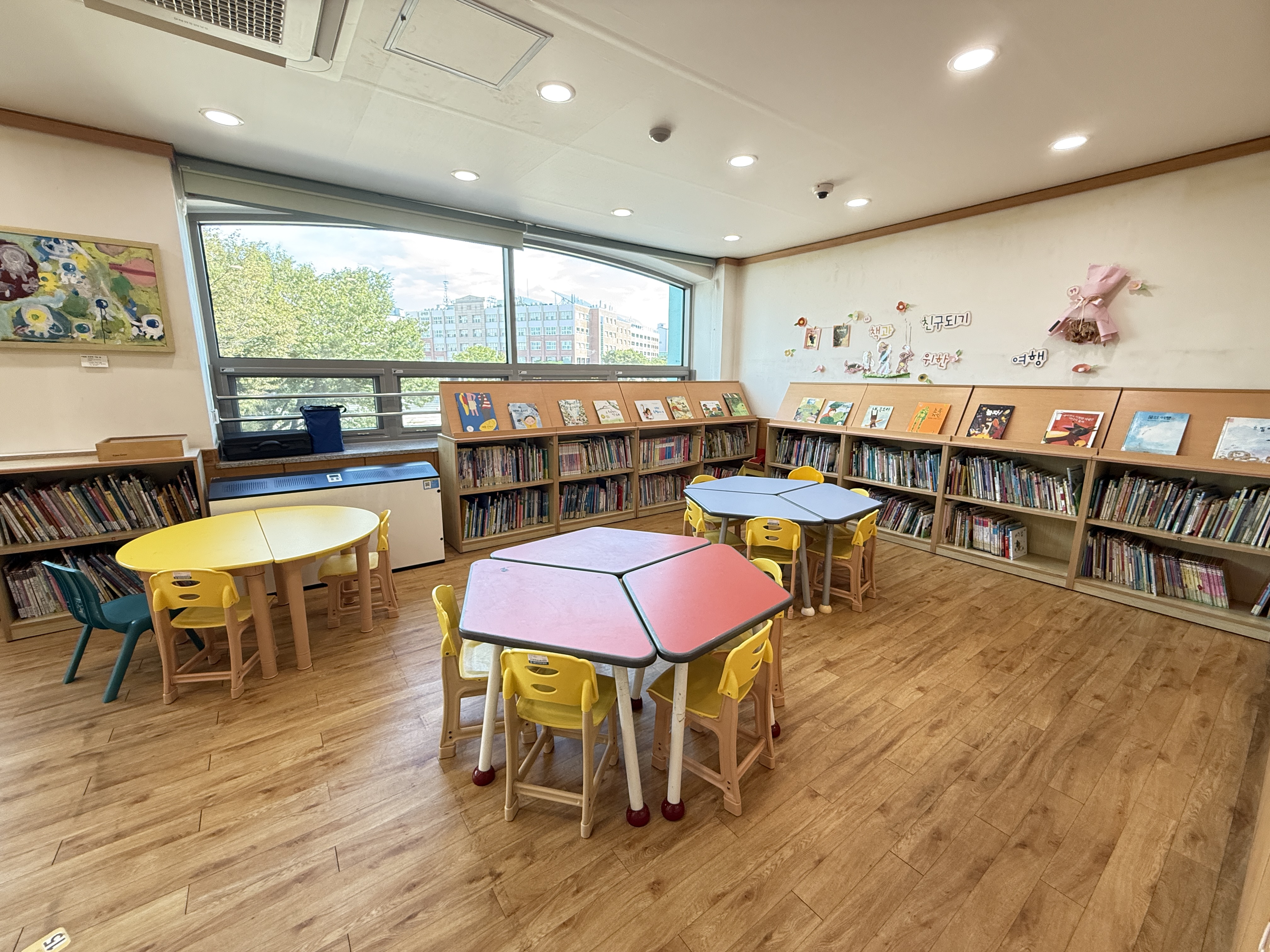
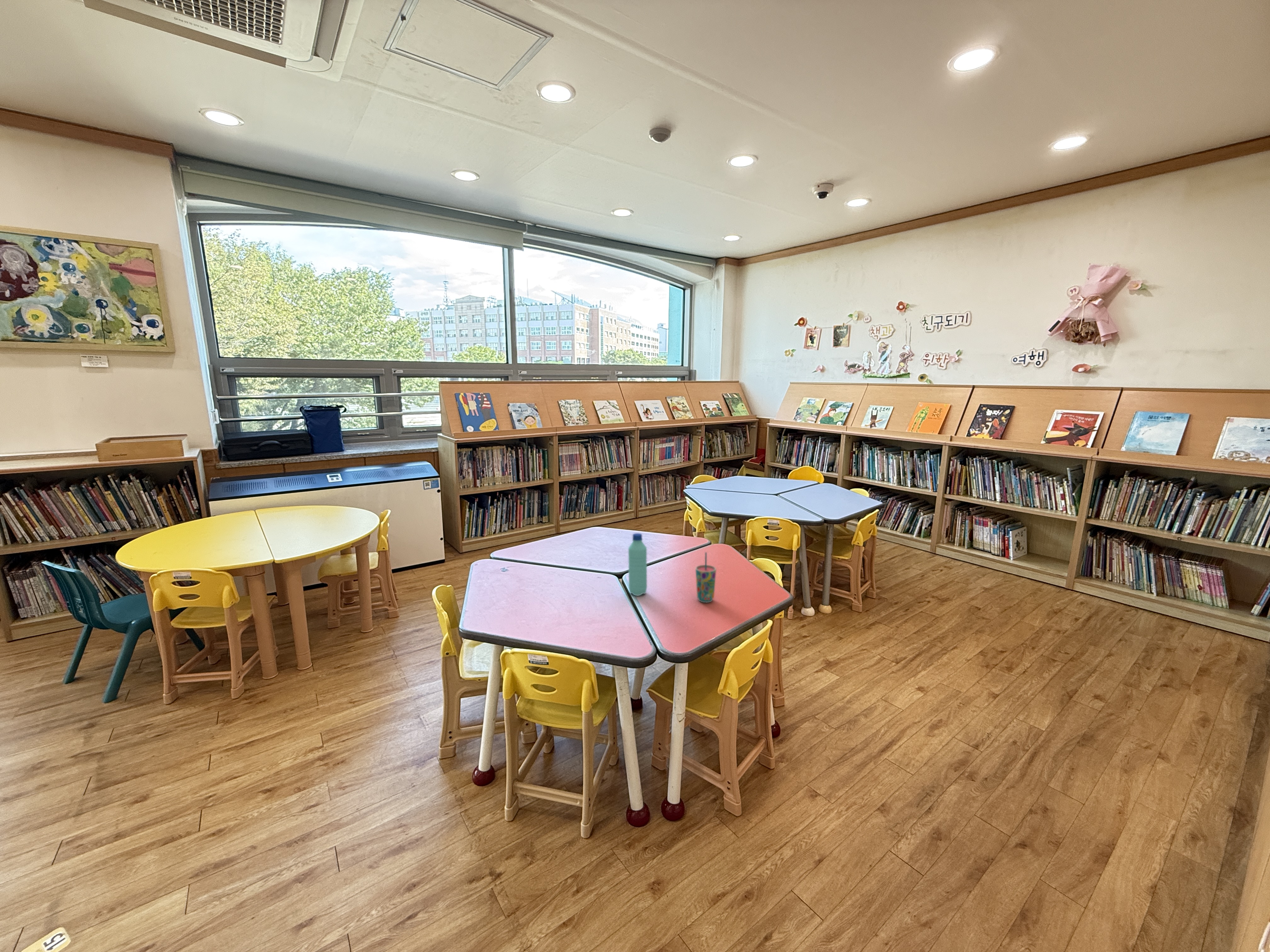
+ water bottle (638, 564)
+ cup (706, 576)
